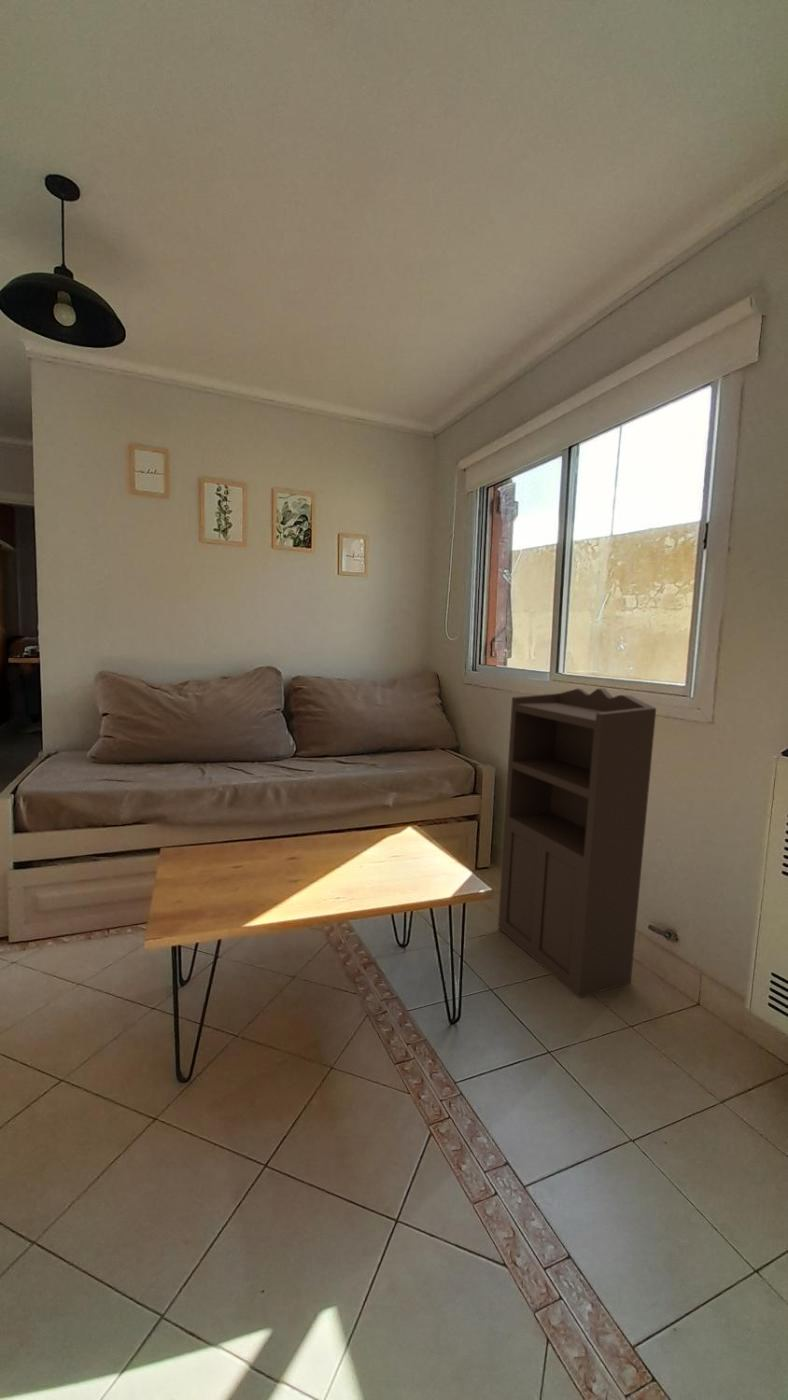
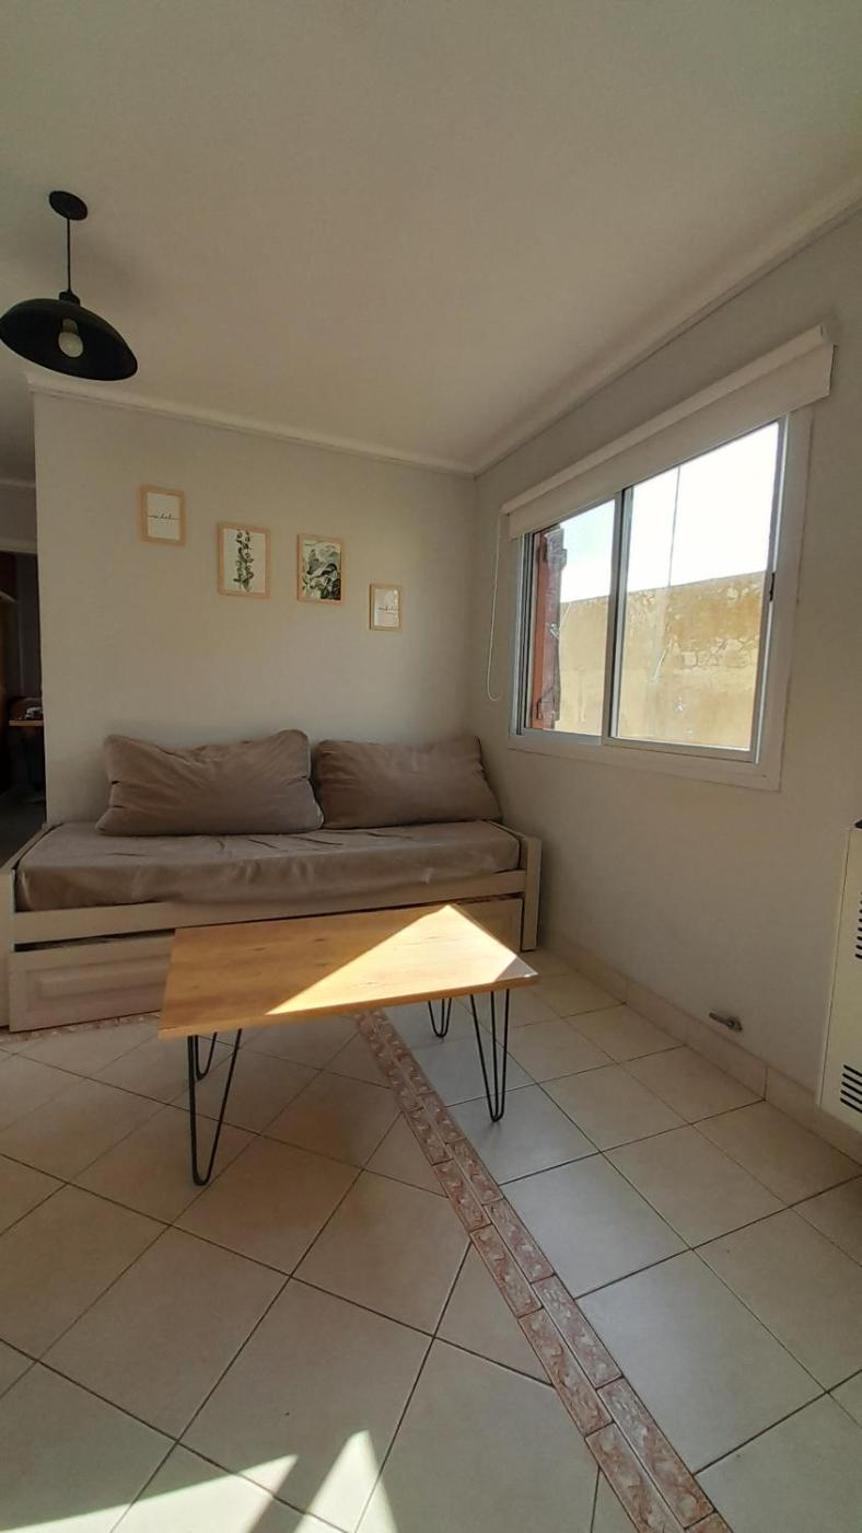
- storage cabinet (568, 824)
